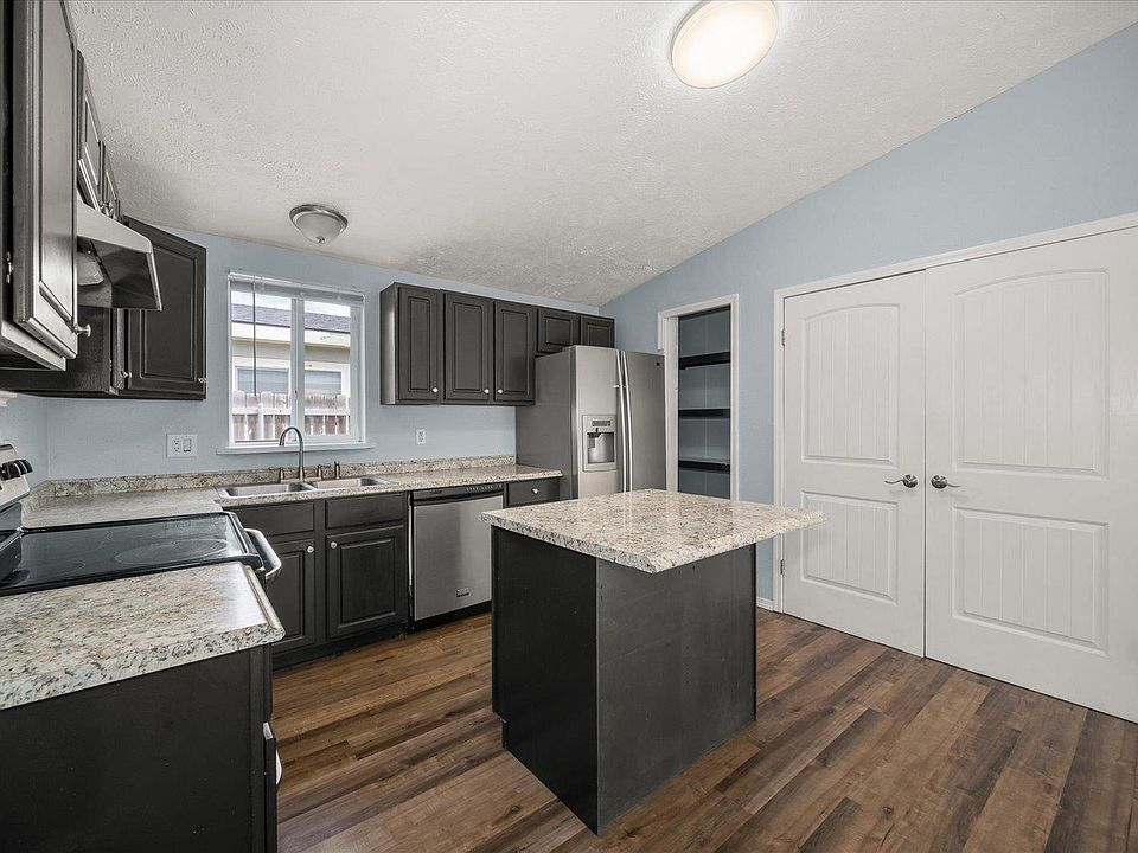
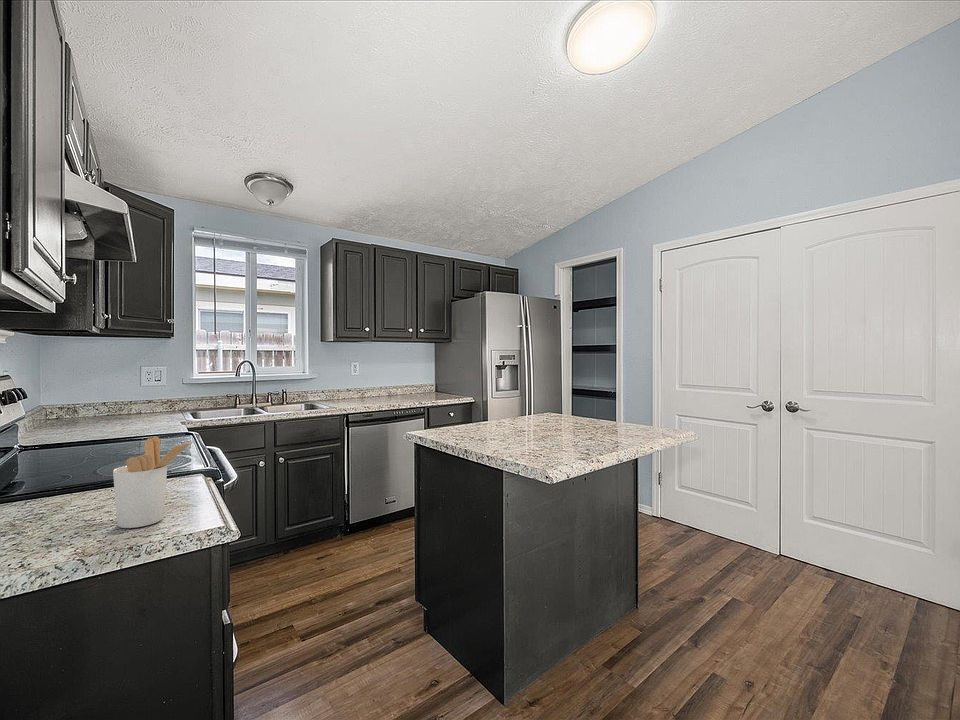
+ utensil holder (154, 480)
